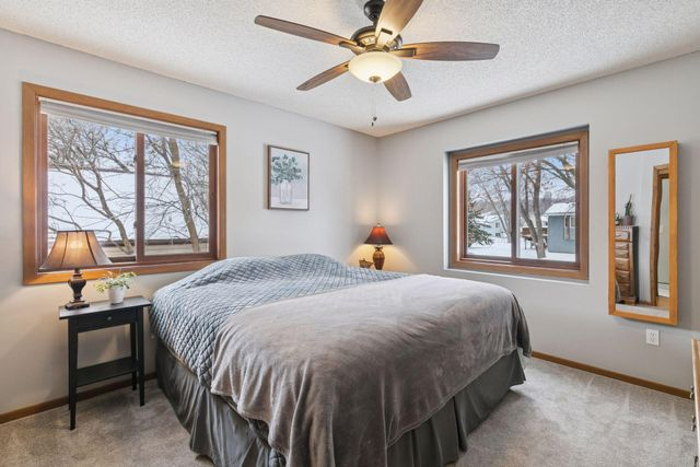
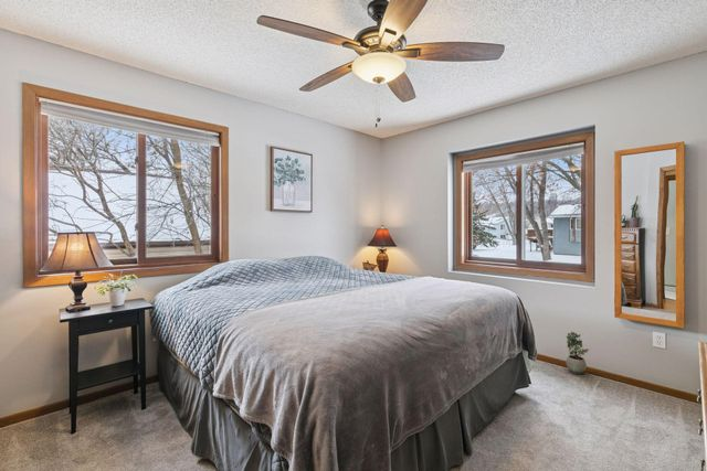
+ potted plant (578, 352)
